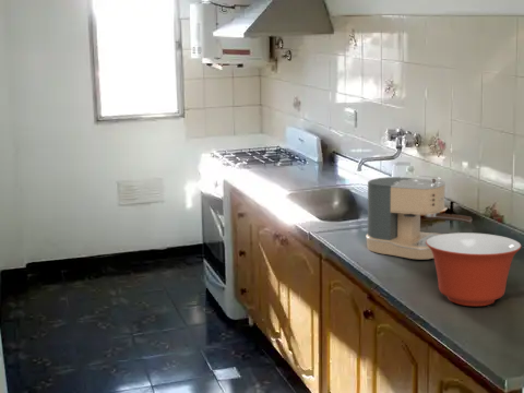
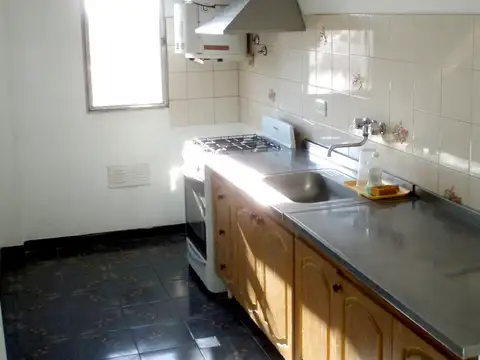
- coffee maker (418, 214)
- mixing bowl (472, 271)
